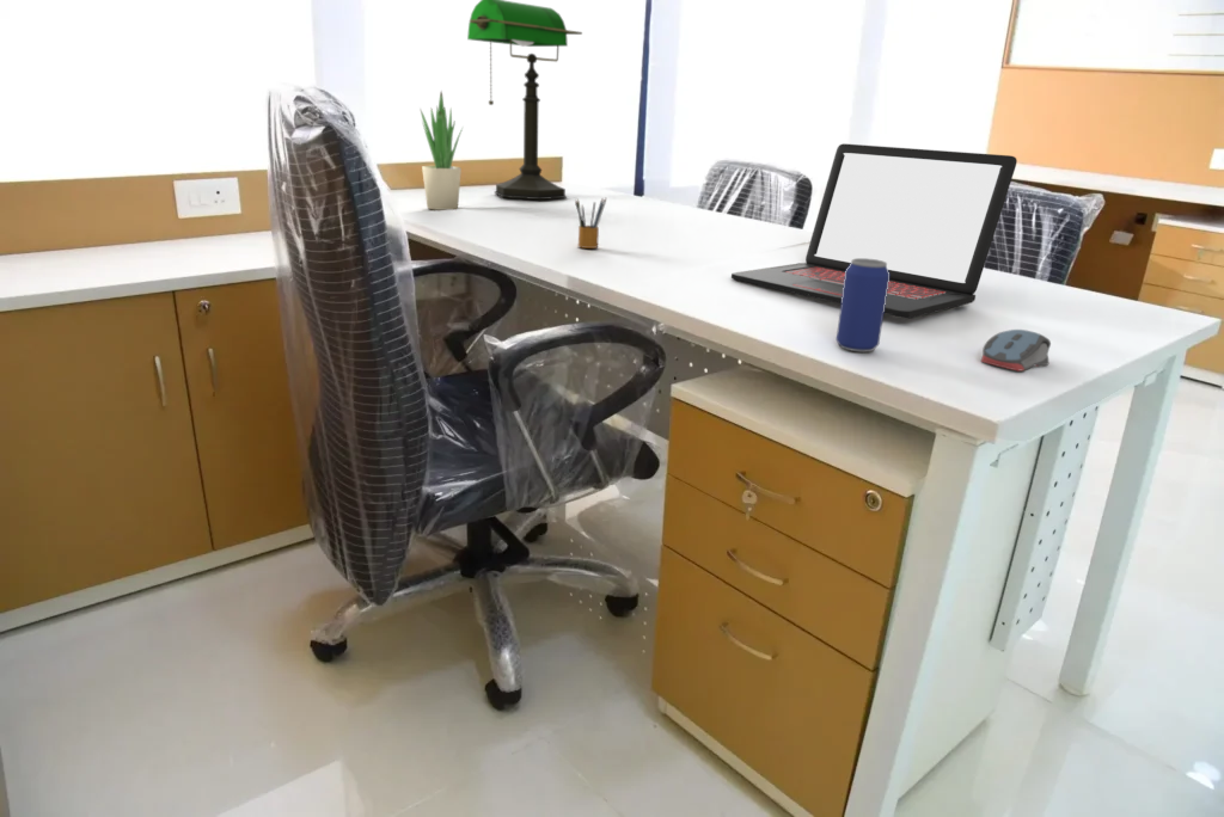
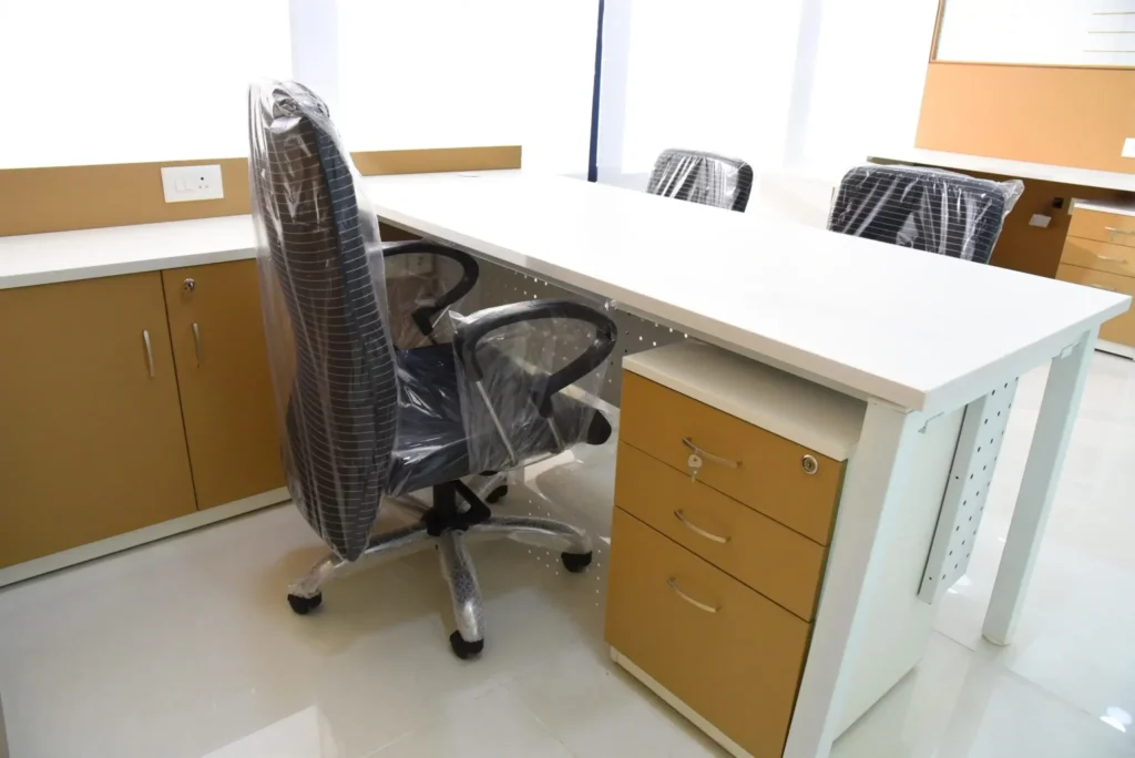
- beverage can (862, 305)
- laptop (867, 221)
- computer mouse (1018, 346)
- potted plant (442, 149)
- pencil box (590, 221)
- desk lamp (527, 102)
